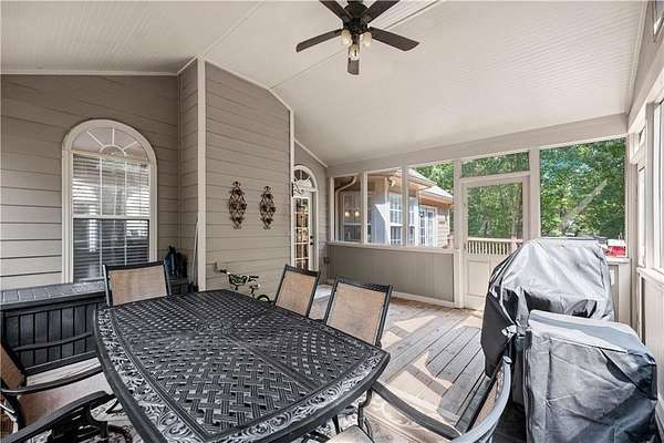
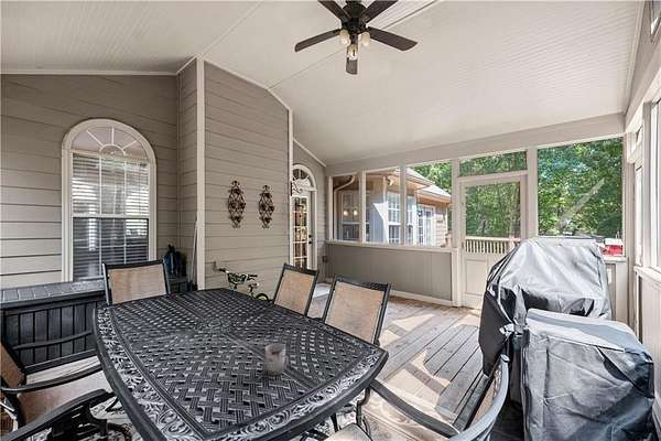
+ cup (278, 359)
